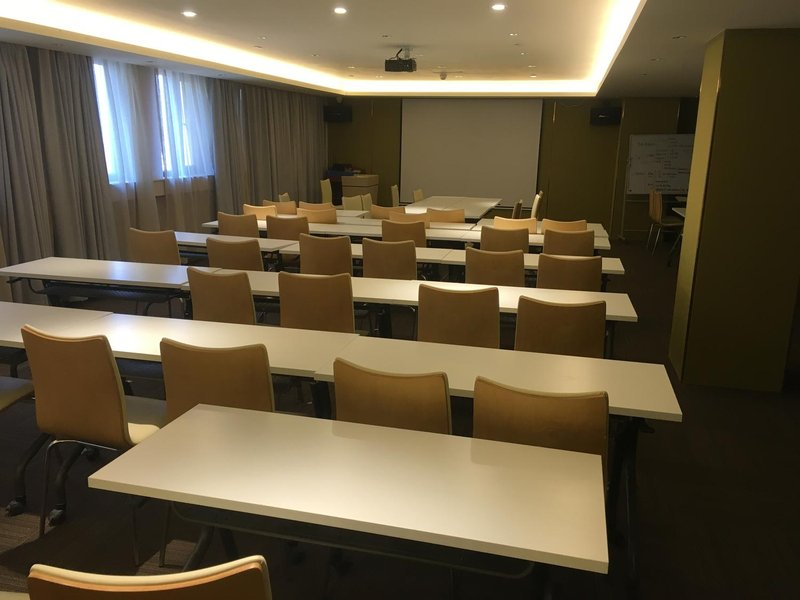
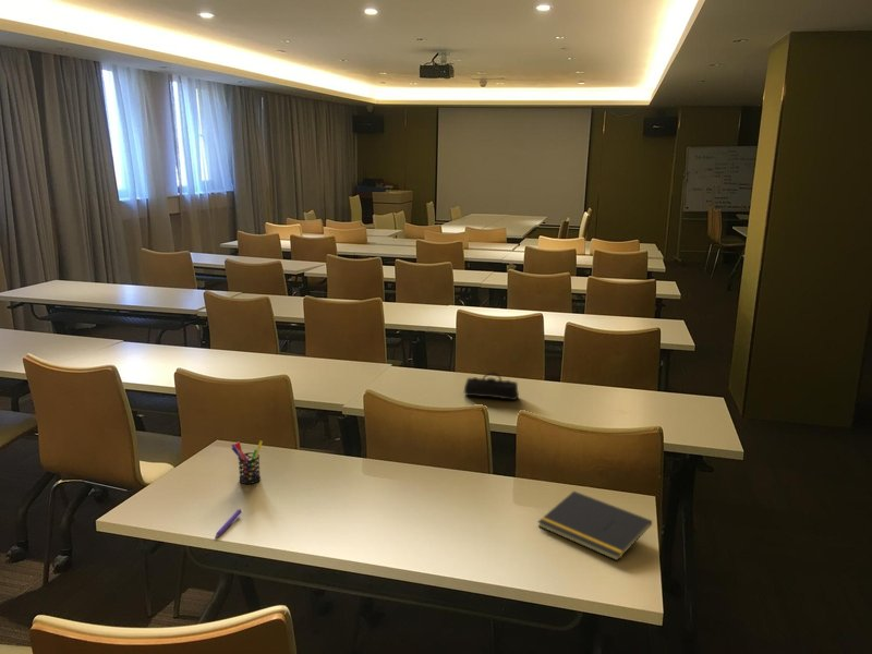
+ pen (228, 523)
+ pen holder (249, 460)
+ pencil case (491, 384)
+ notepad (594, 523)
